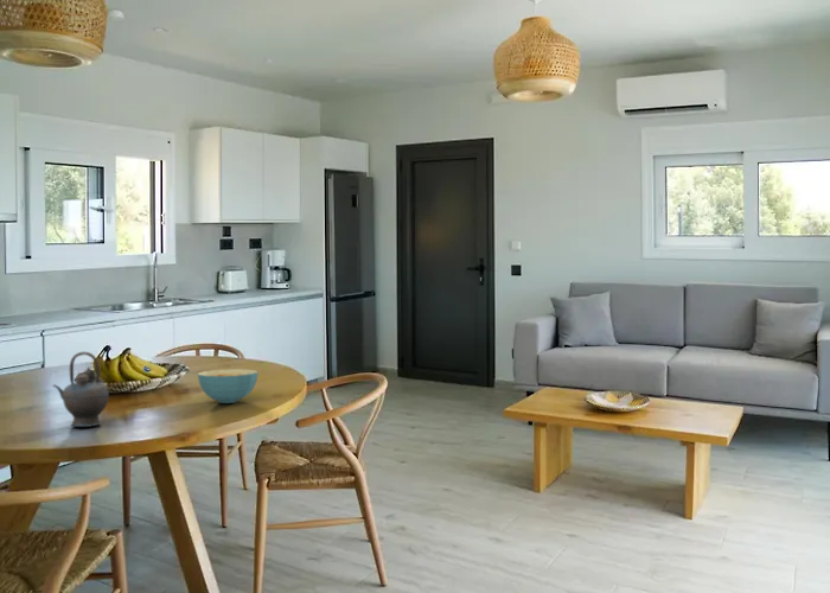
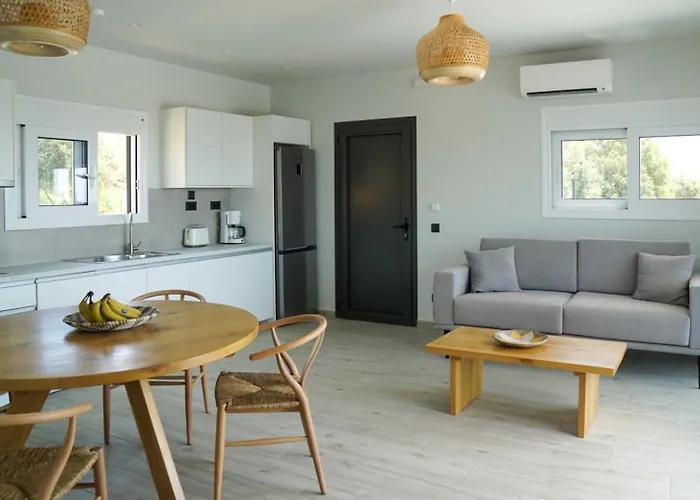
- teapot (79, 388)
- cereal bowl (228, 387)
